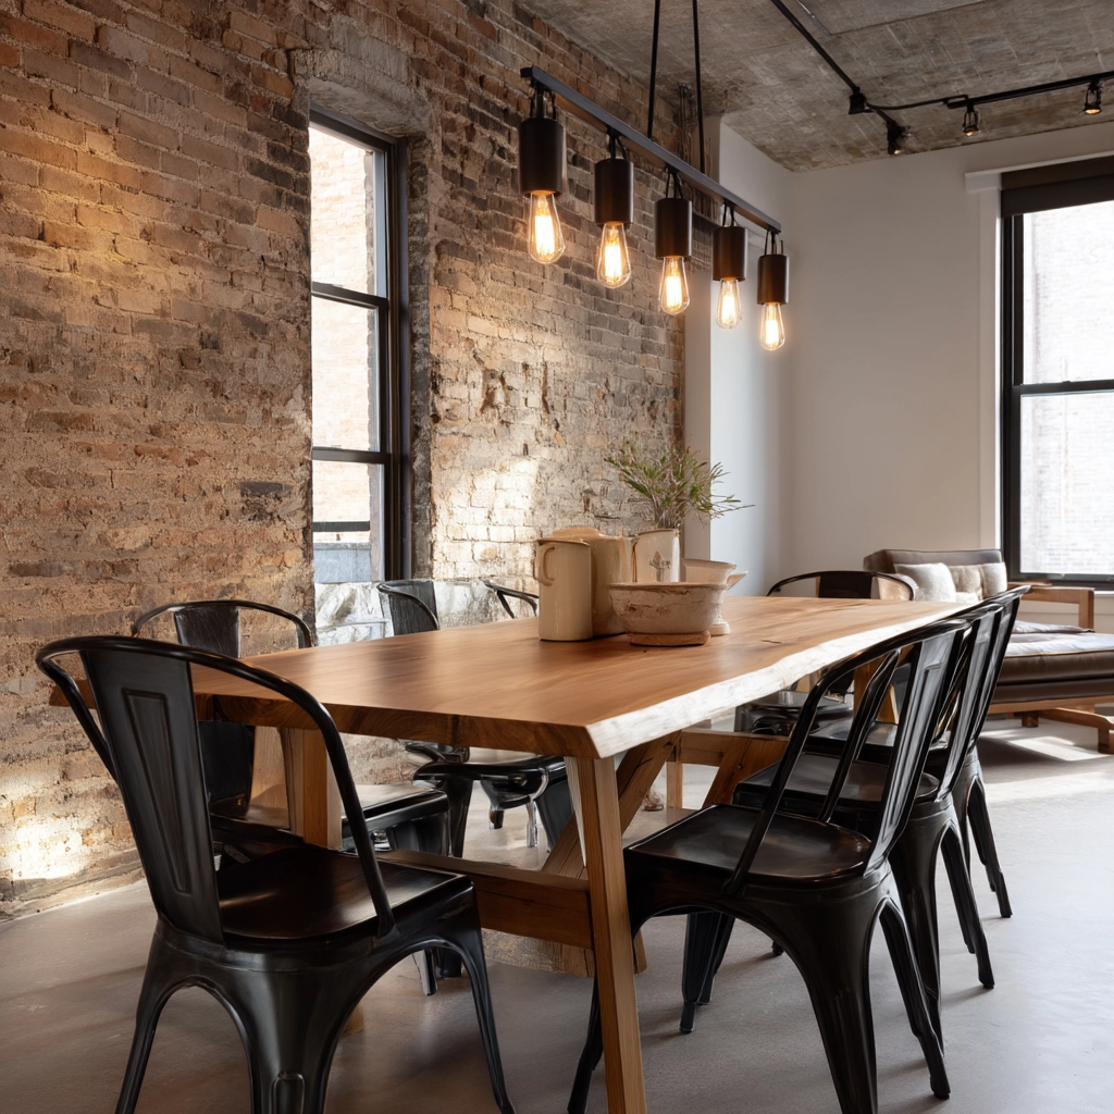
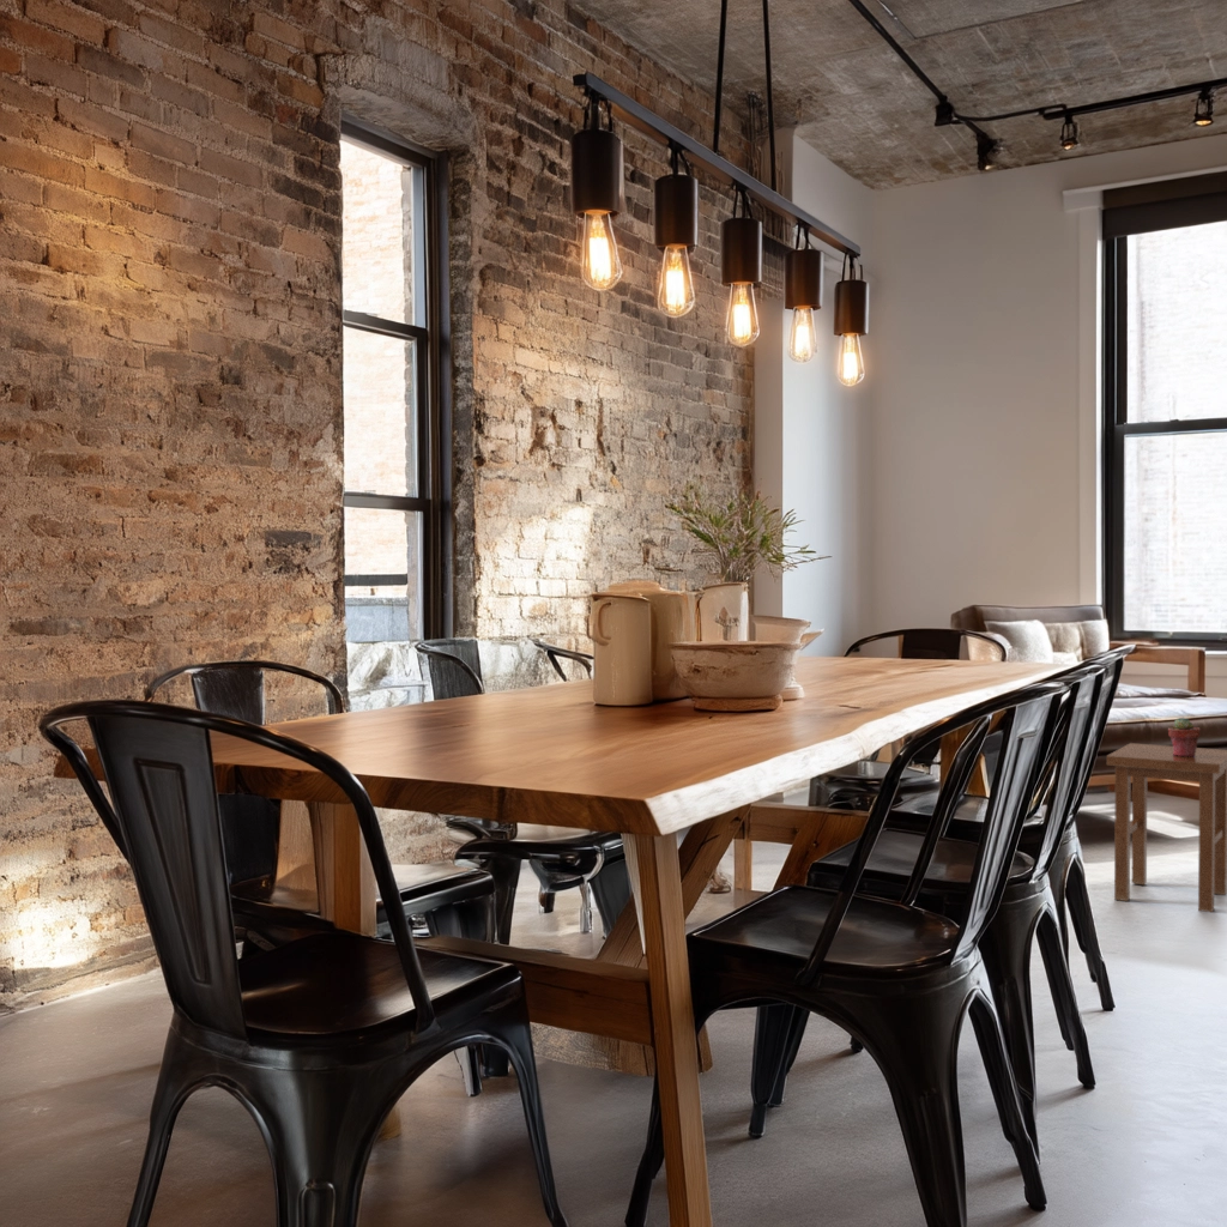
+ potted succulent (1184, 736)
+ stool (1146, 824)
